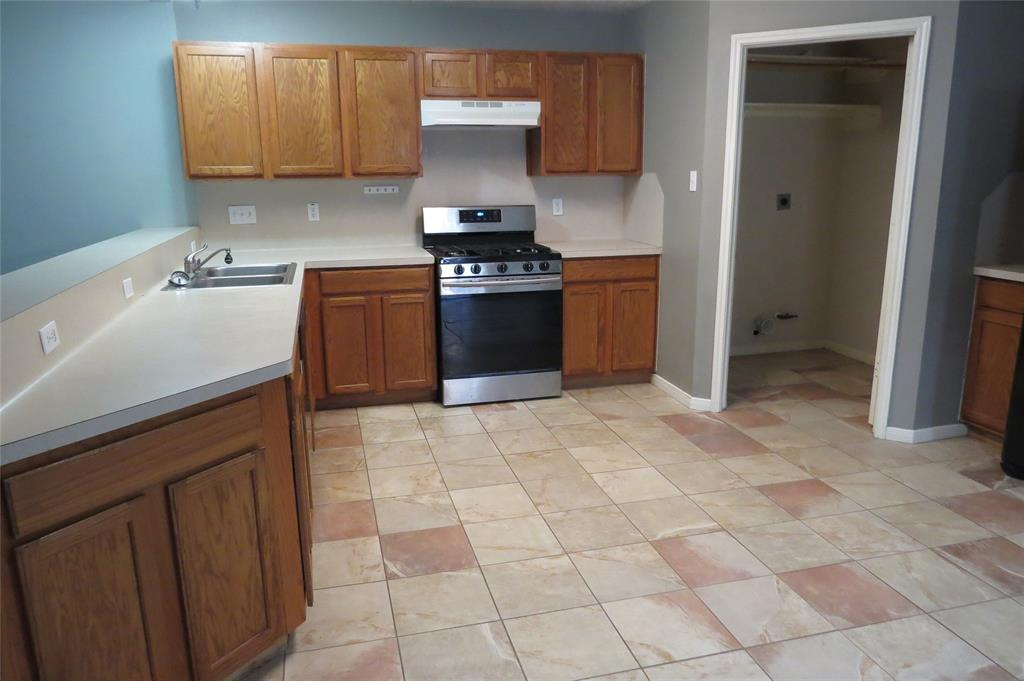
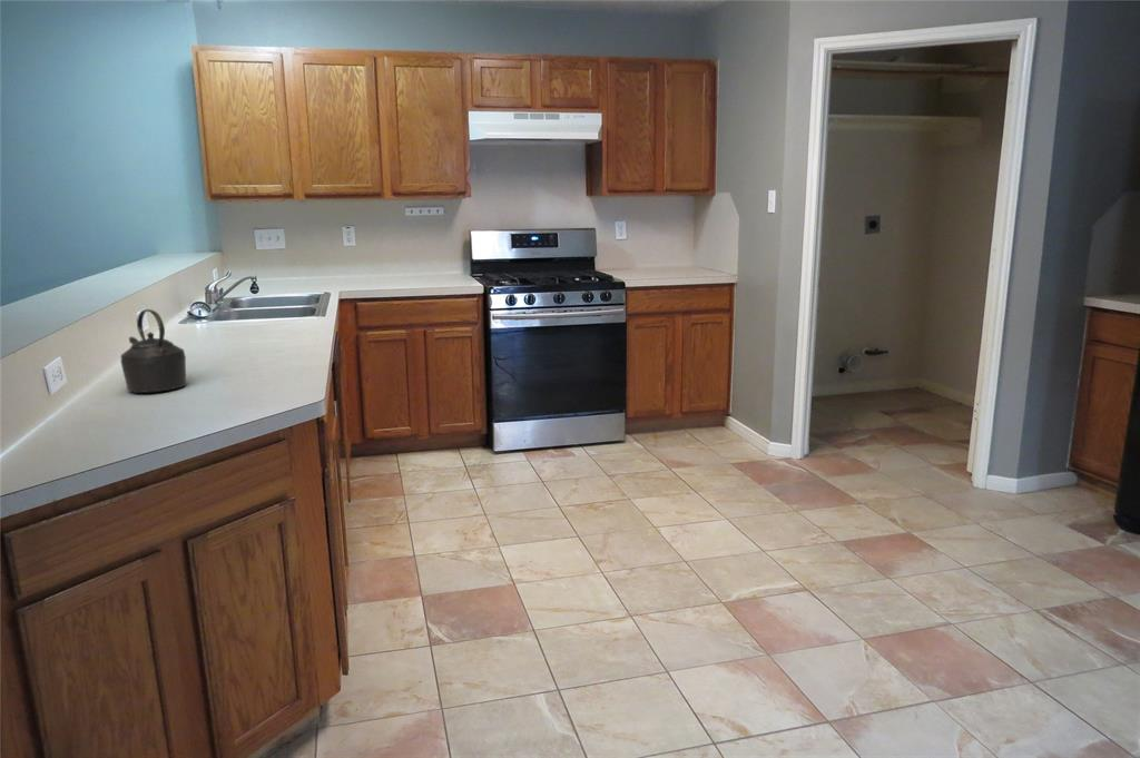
+ kettle (147, 347)
